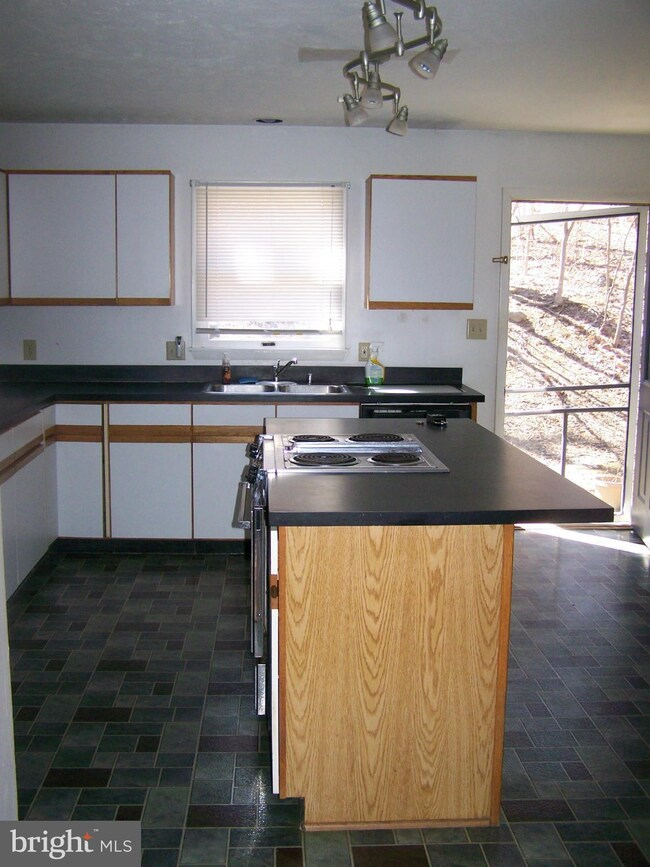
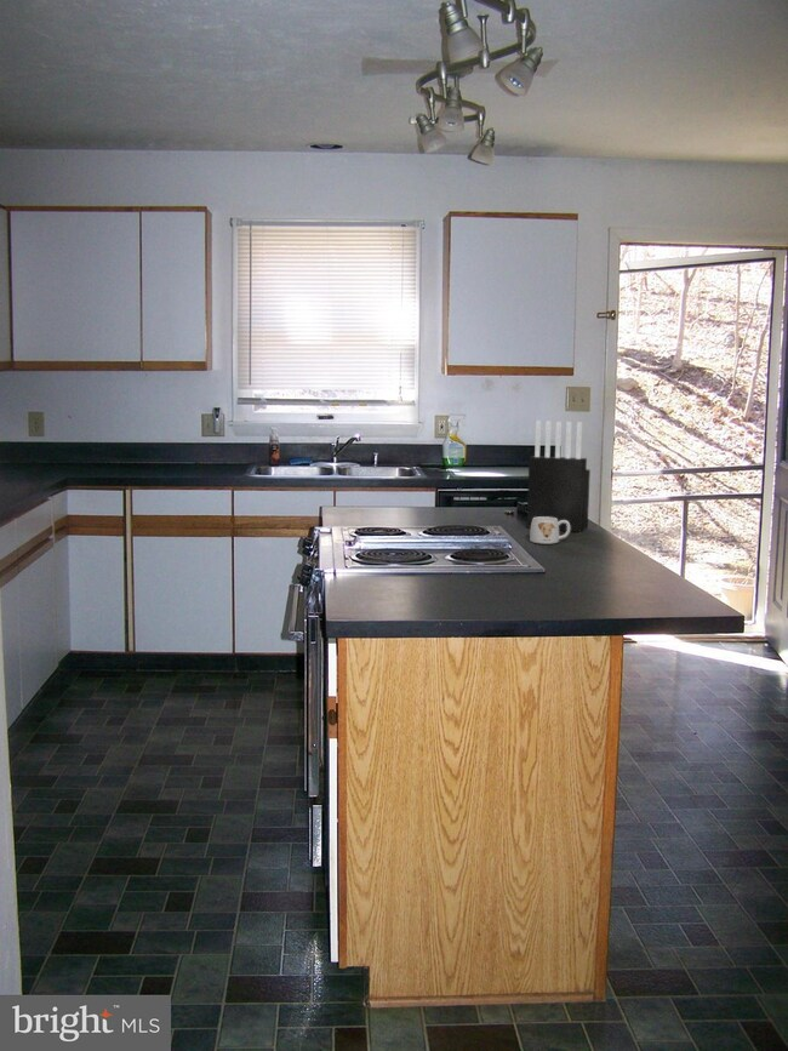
+ mug (549, 530)
+ knife block (560, 474)
